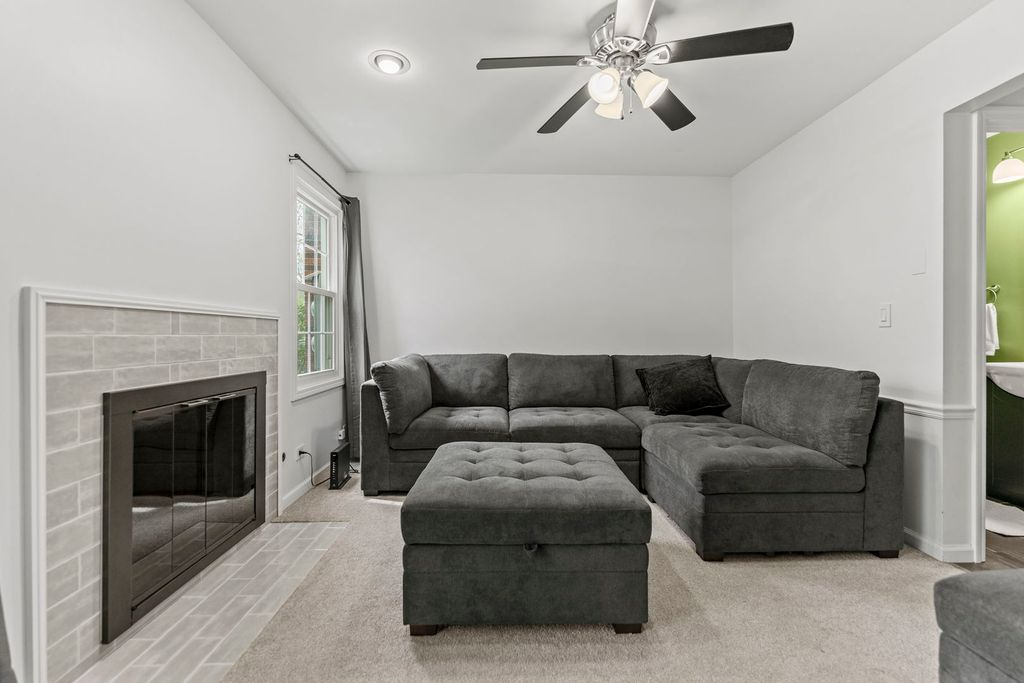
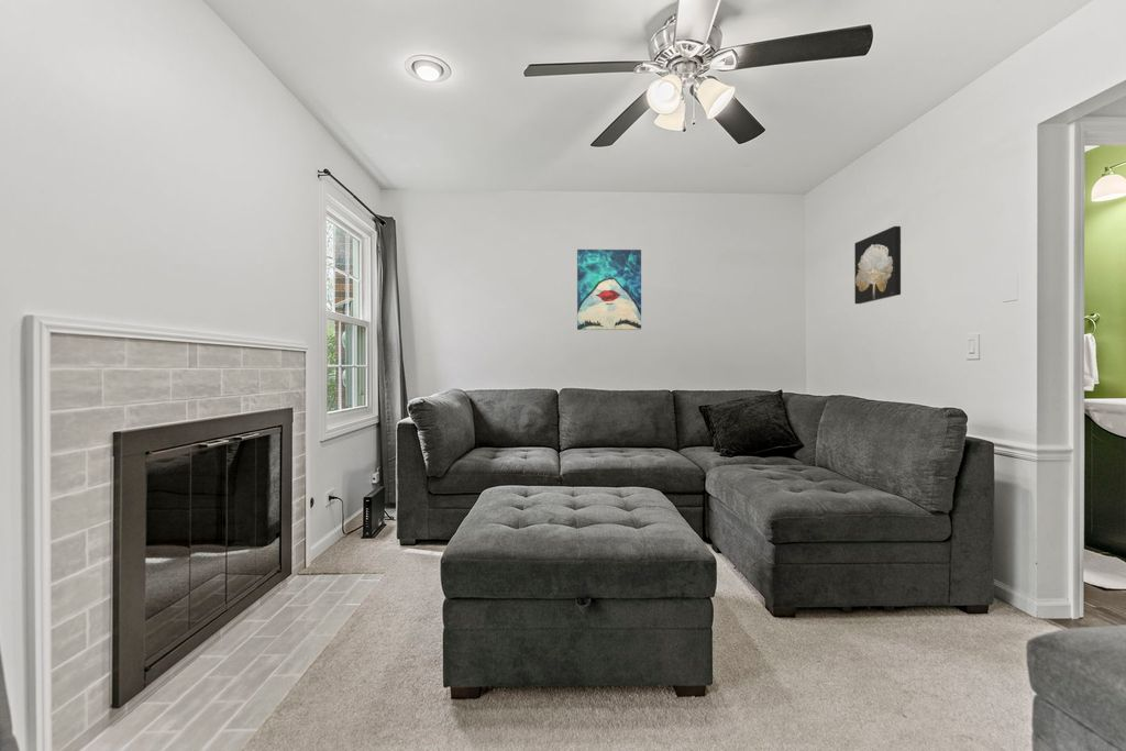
+ wall art (609, 289)
+ wall art (876, 267)
